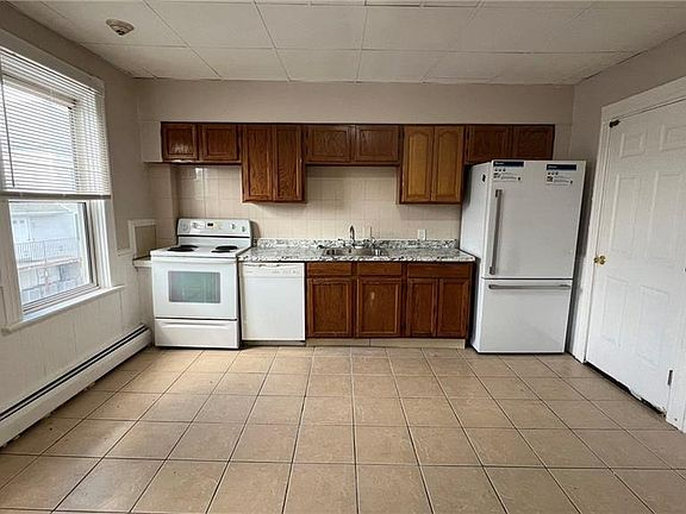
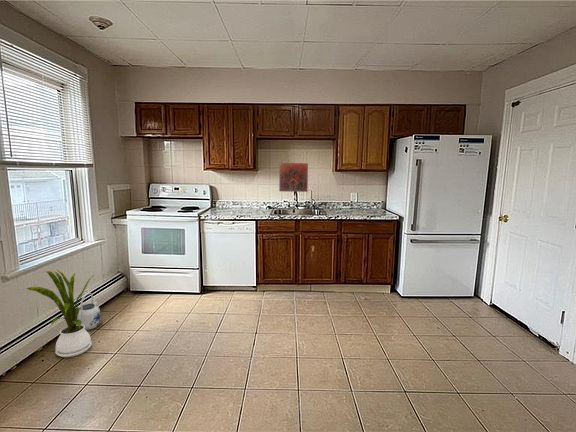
+ house plant (67, 308)
+ teapot (89, 309)
+ decorative tile (293, 177)
